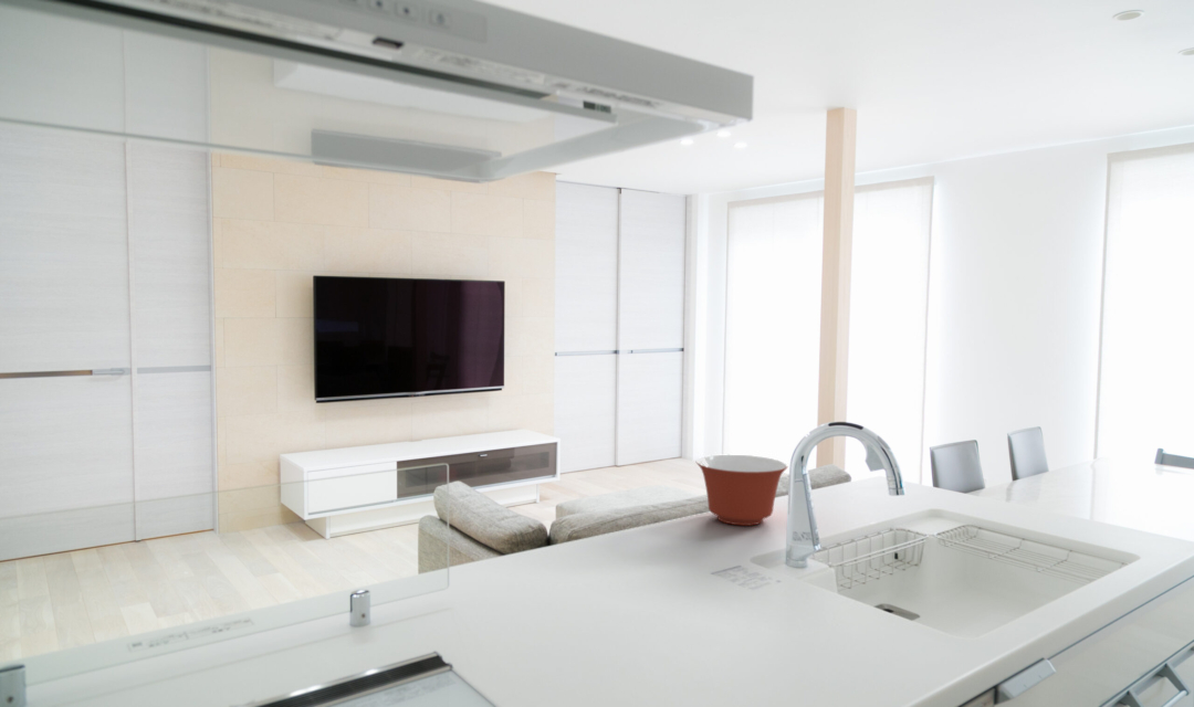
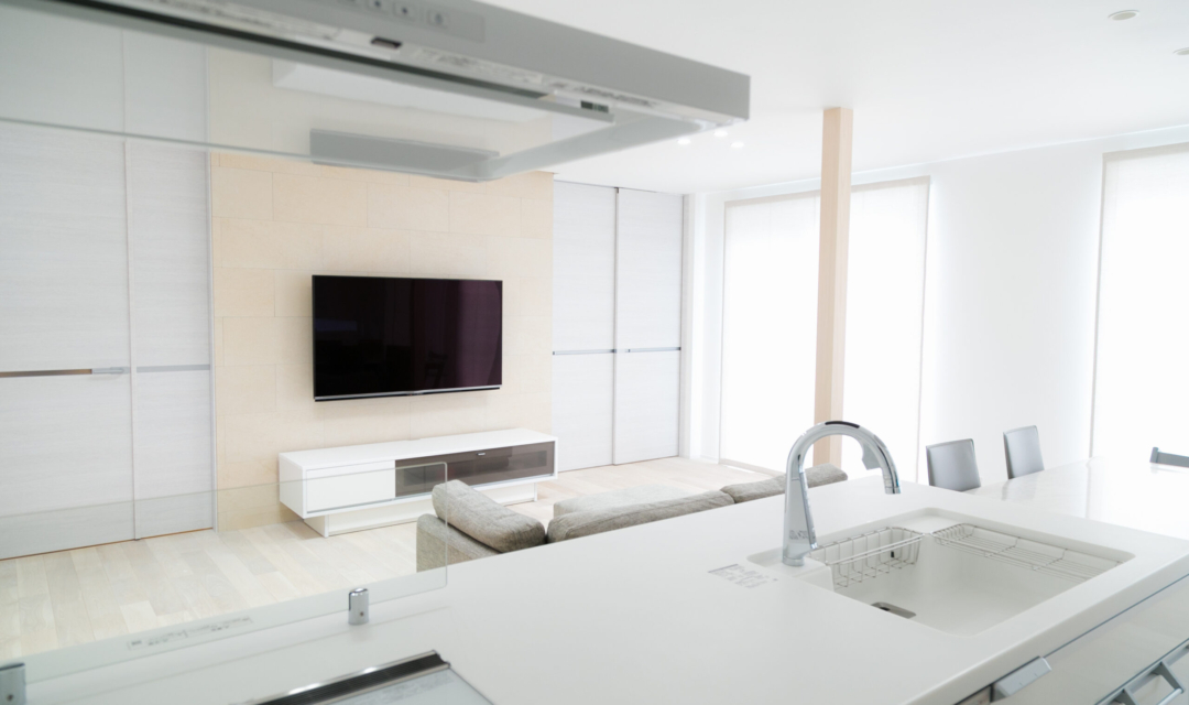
- mixing bowl (741, 490)
